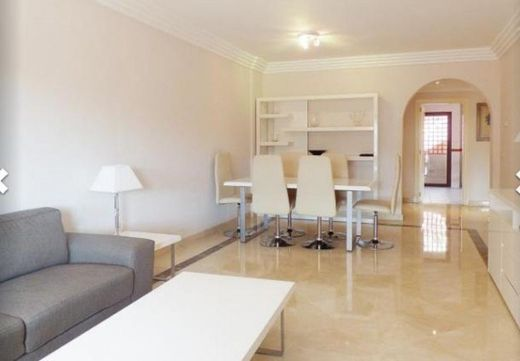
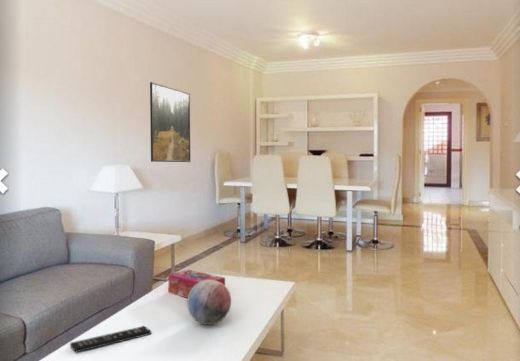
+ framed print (171, 125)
+ remote control (112, 337)
+ tissue box (195, 284)
+ decorative orb (209, 301)
